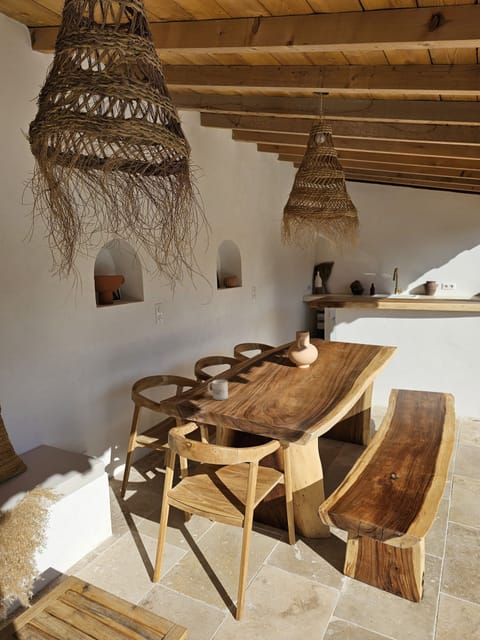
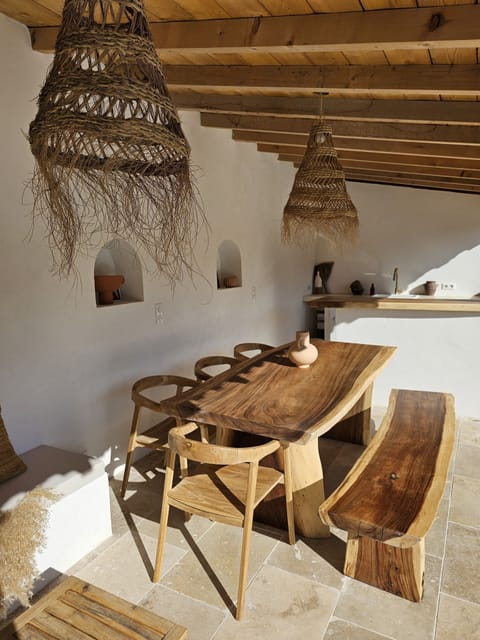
- mug (217, 389)
